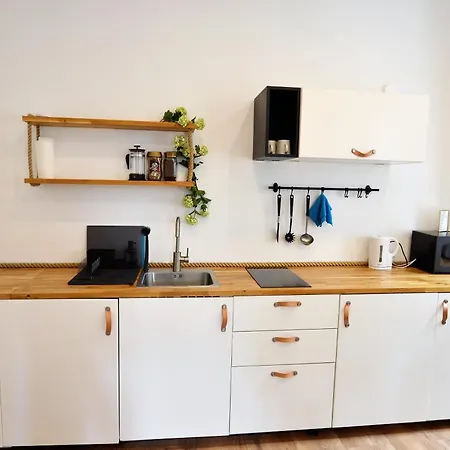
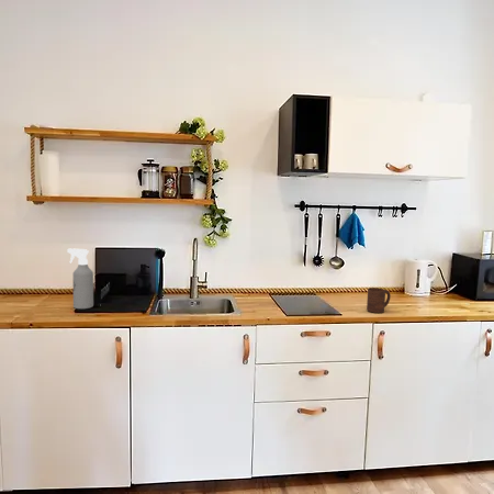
+ cup (378, 300)
+ spray bottle (80, 278)
